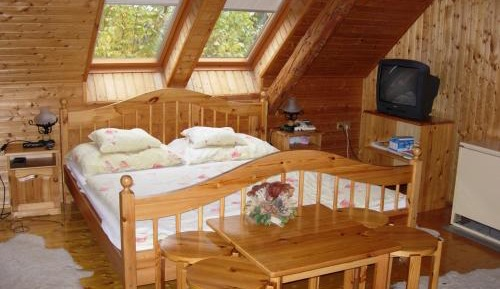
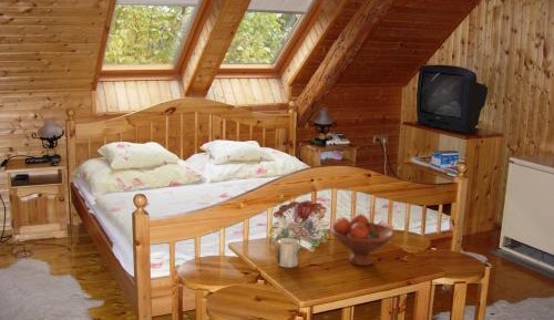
+ mug (286, 252)
+ fruit bowl (361, 239)
